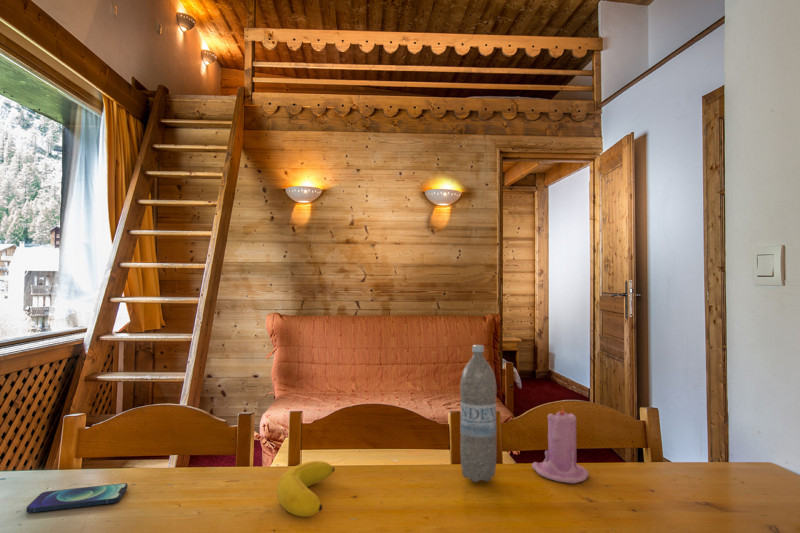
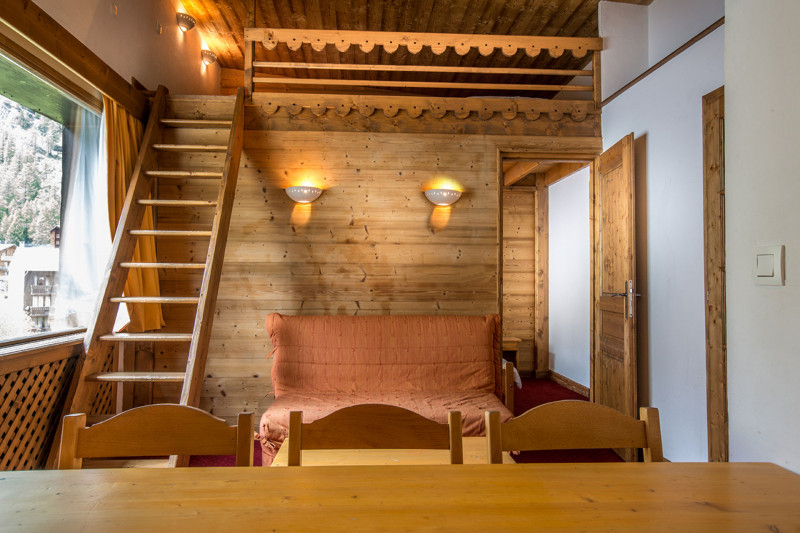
- fruit (303, 484)
- water bottle (478, 412)
- candle (562, 438)
- smartphone (79, 497)
